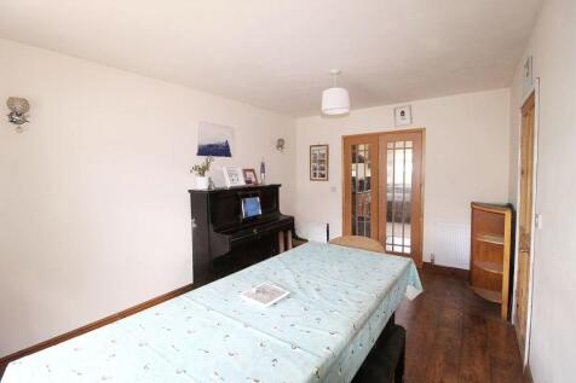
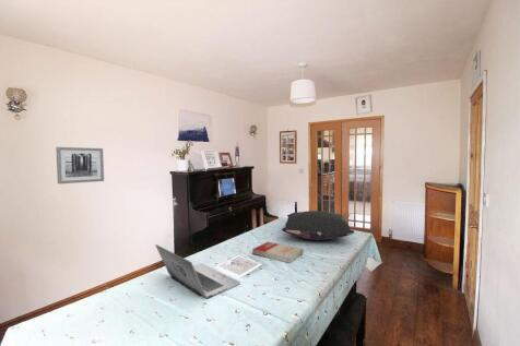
+ wall art (81, 165)
+ pillow (316, 223)
+ book (277, 251)
+ laptop (197, 264)
